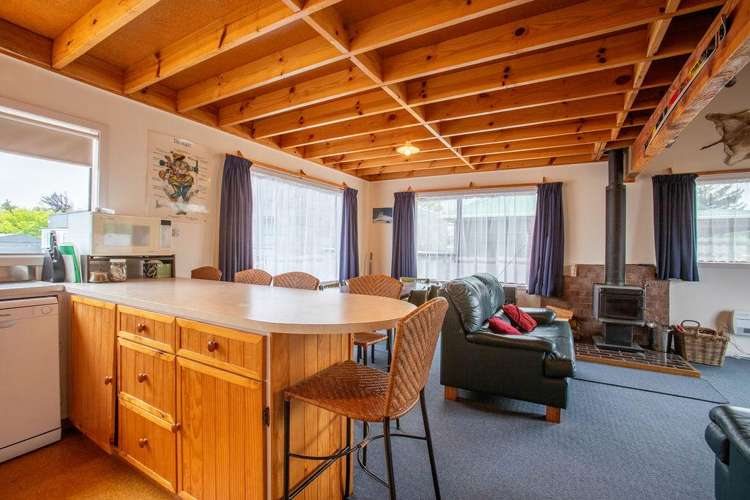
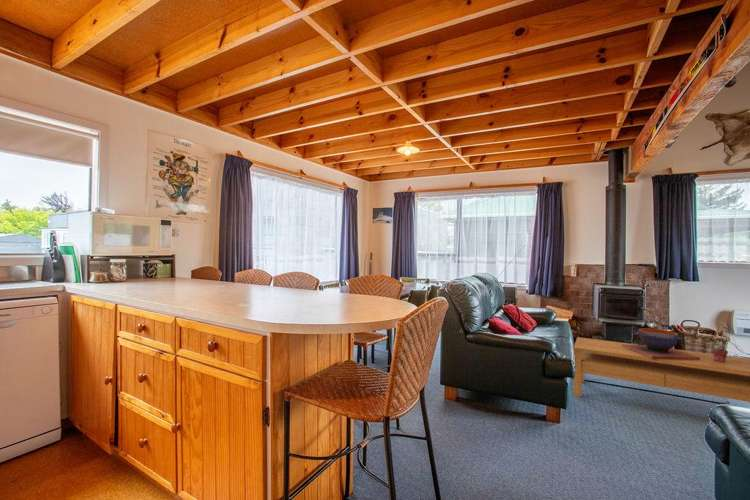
+ decorative bowl (658, 341)
+ potted succulent (719, 352)
+ coffee table (661, 378)
